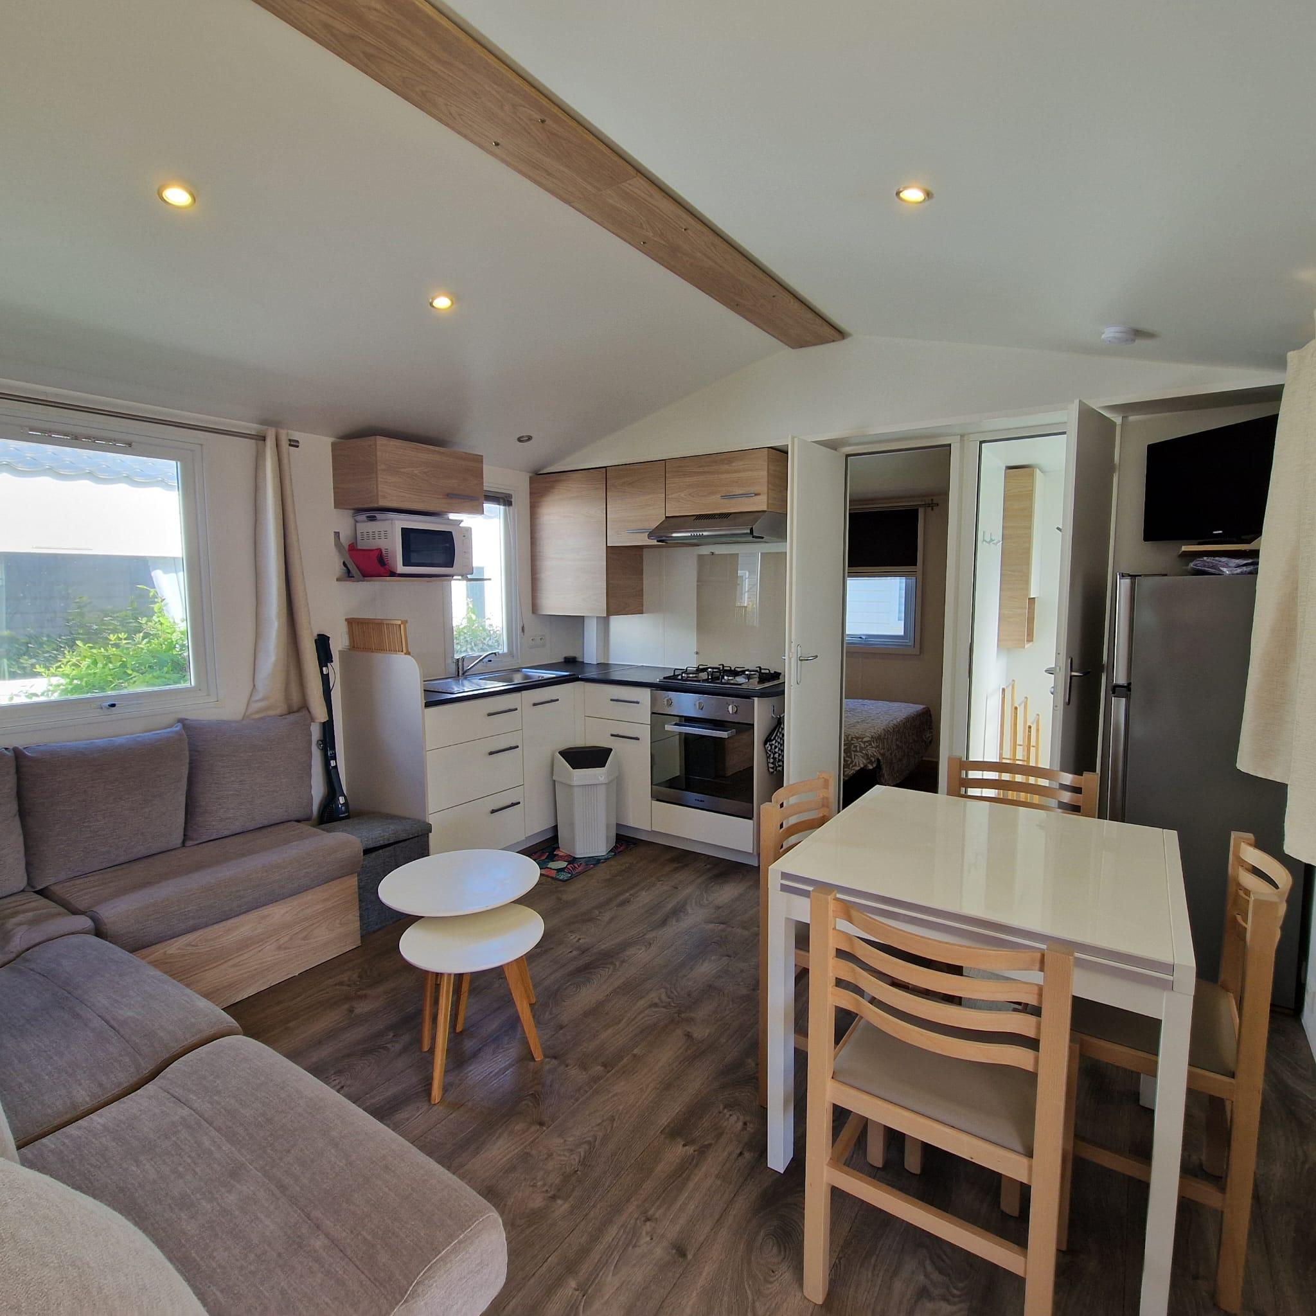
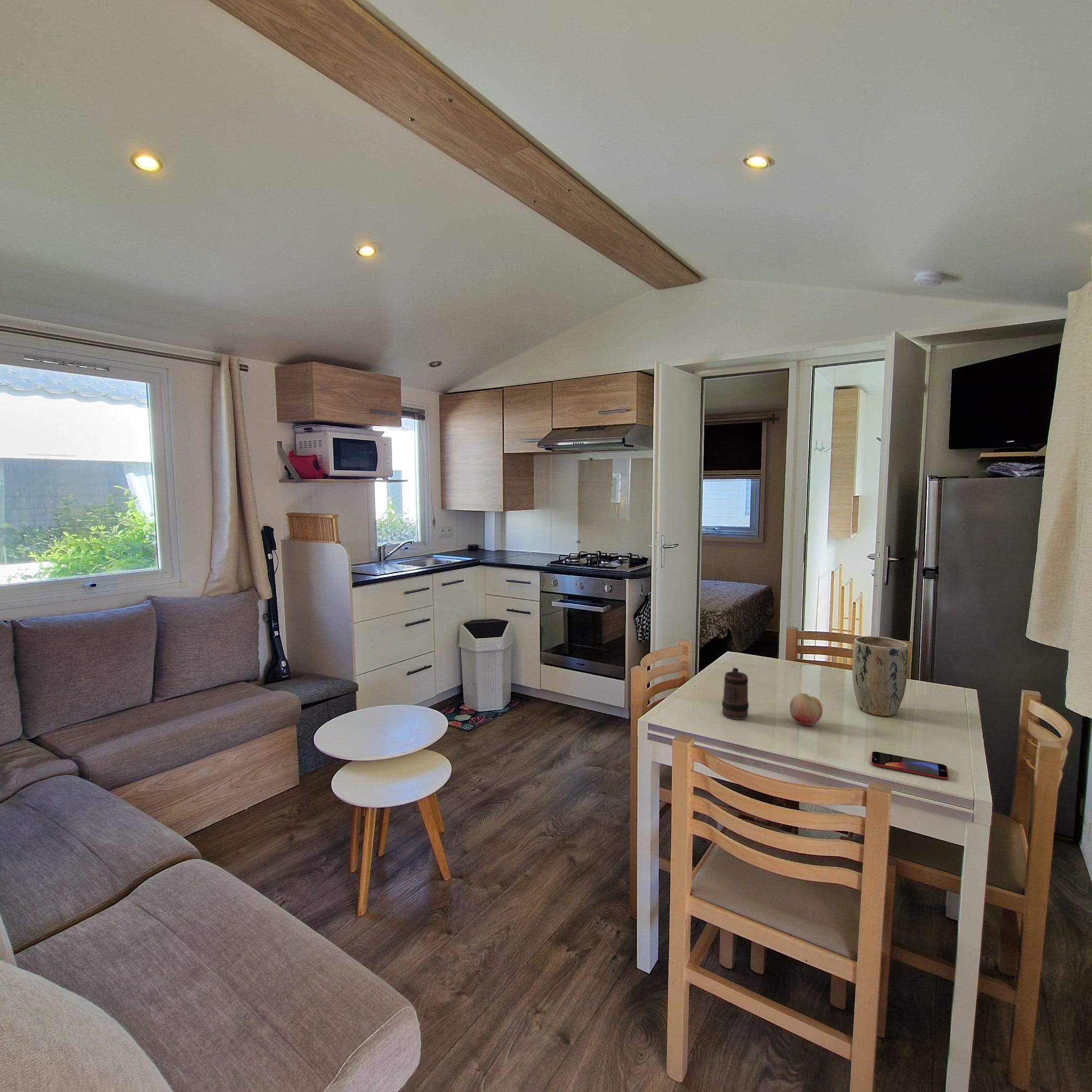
+ mug (735, 692)
+ fruit (806, 709)
+ smartphone (908, 765)
+ plant pot (878, 676)
